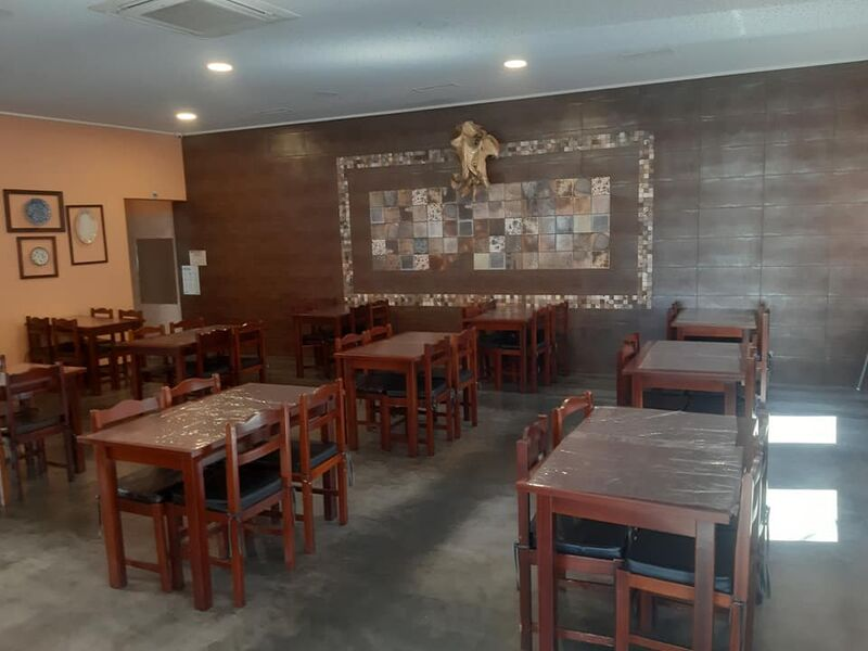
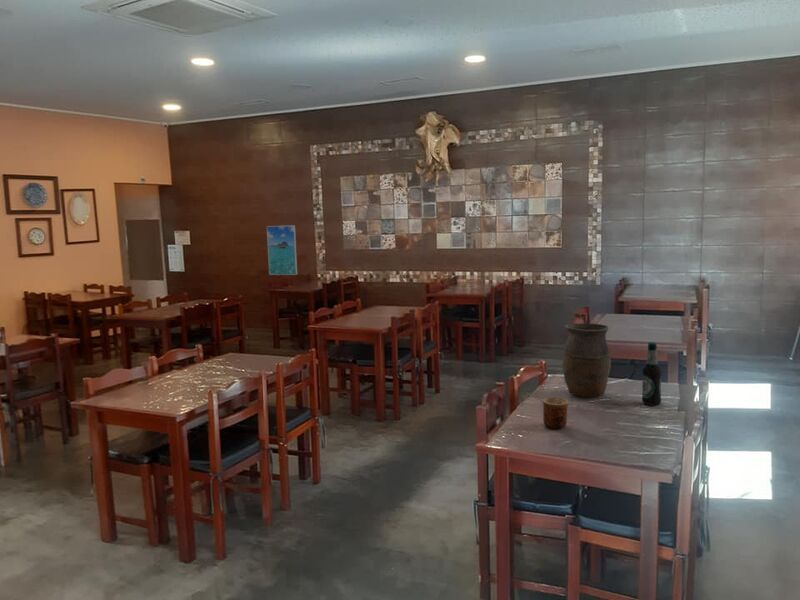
+ cup (555, 413)
+ bottle (651, 373)
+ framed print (282, 250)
+ vase (586, 360)
